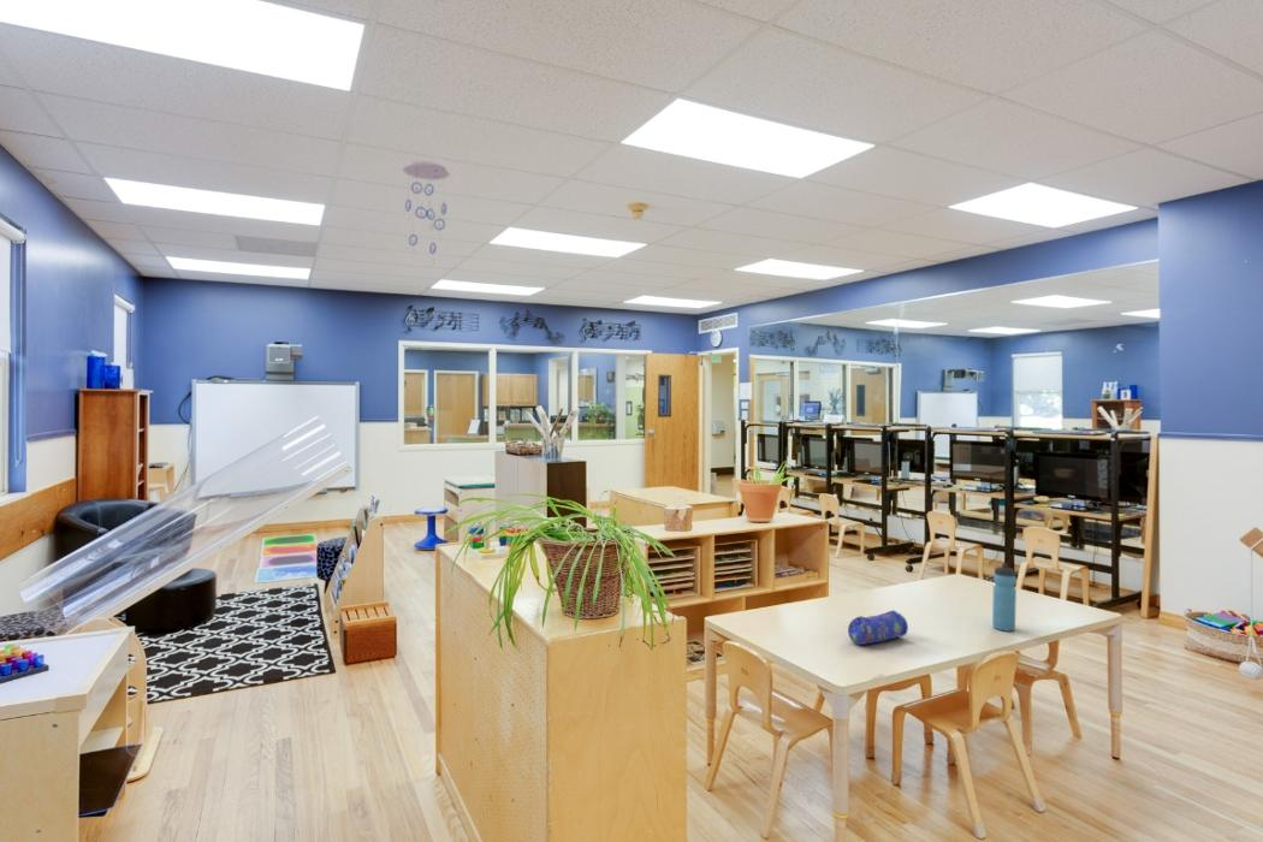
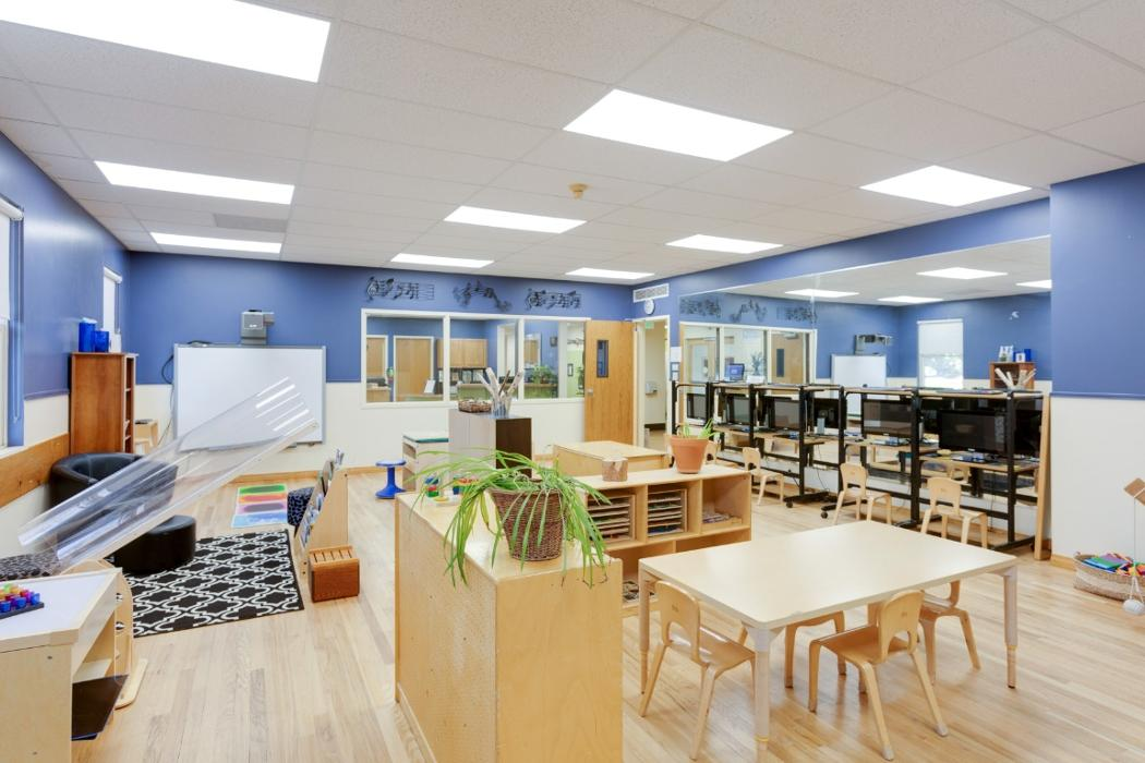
- pencil case (877, 627)
- ceiling mobile (426, 215)
- water bottle (1003, 595)
